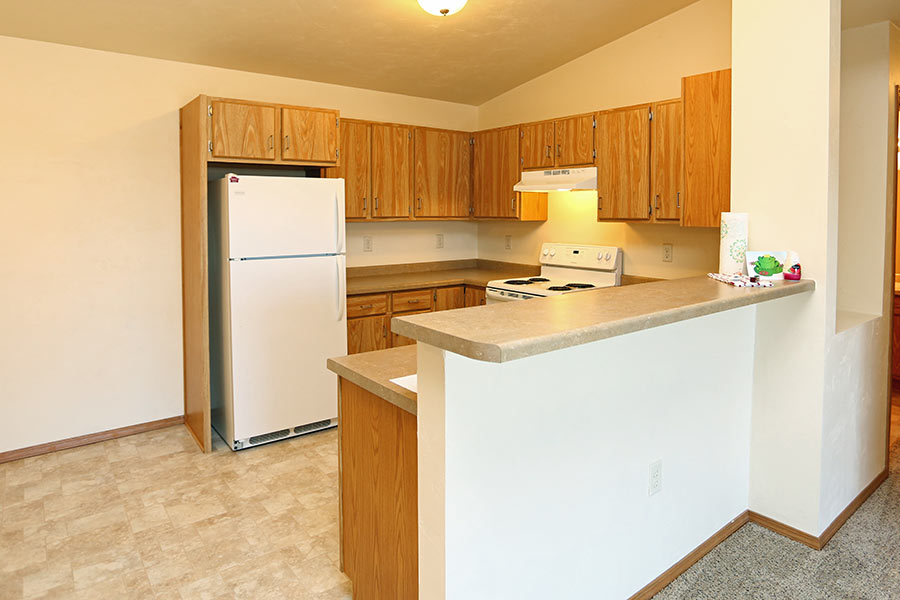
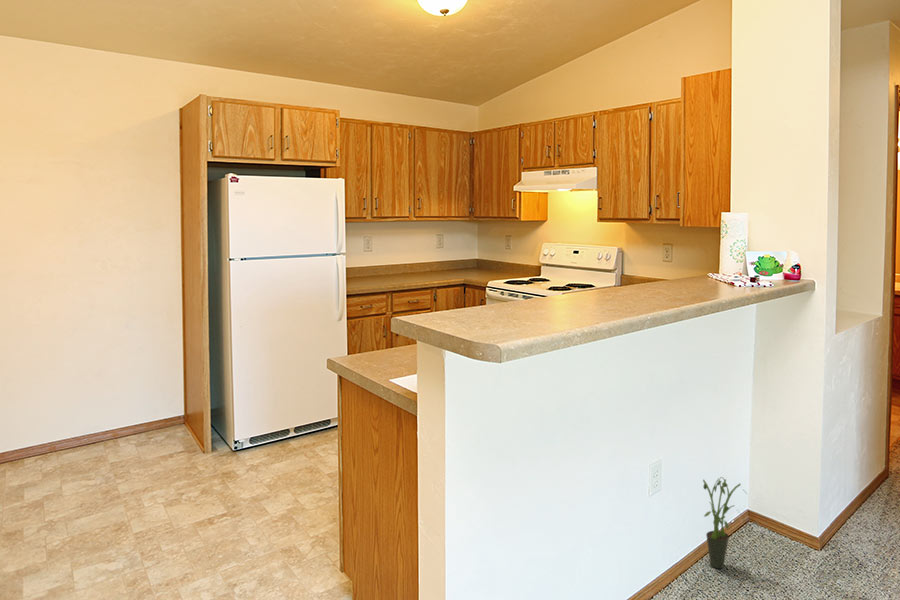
+ potted plant (722, 521)
